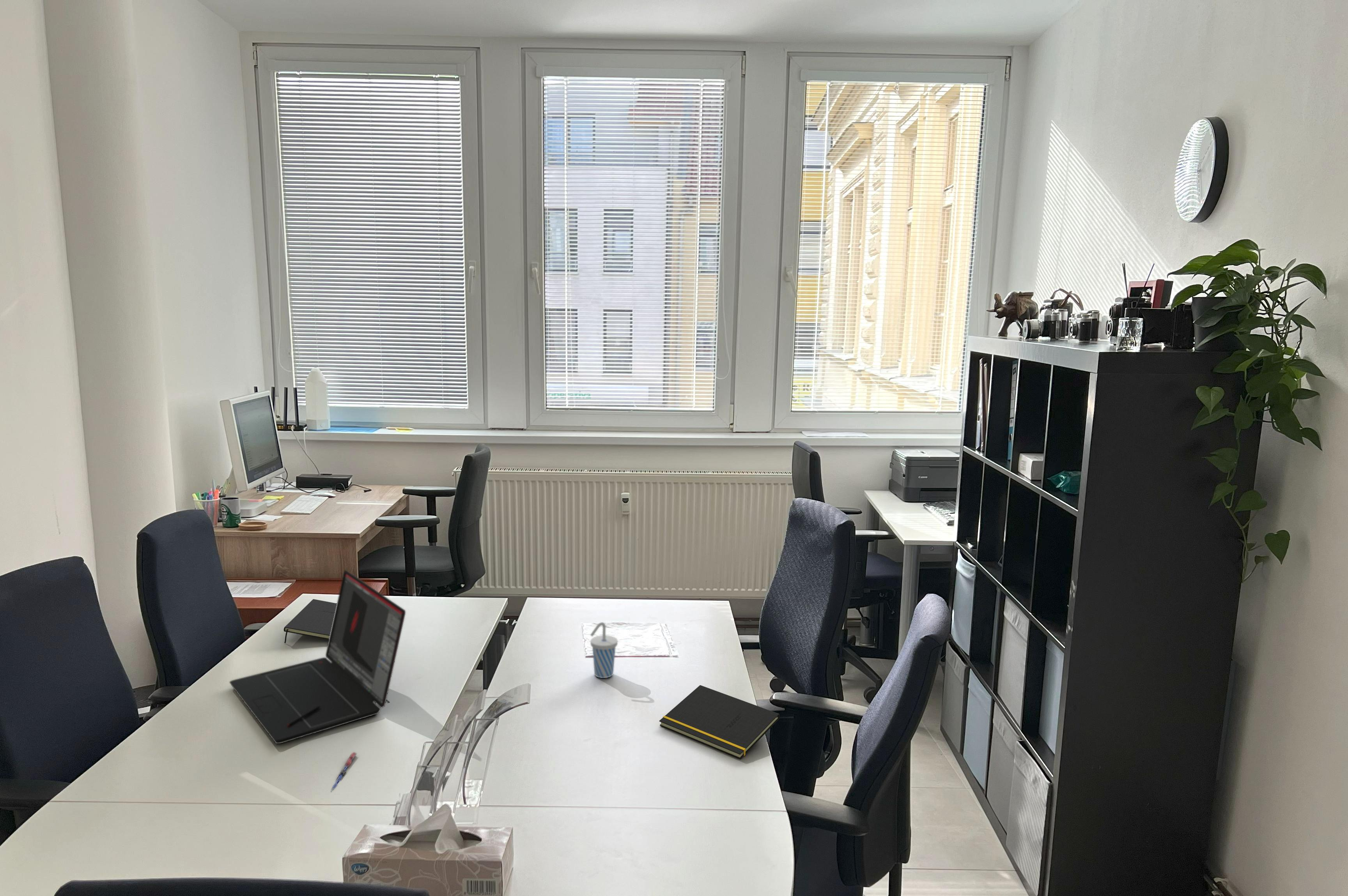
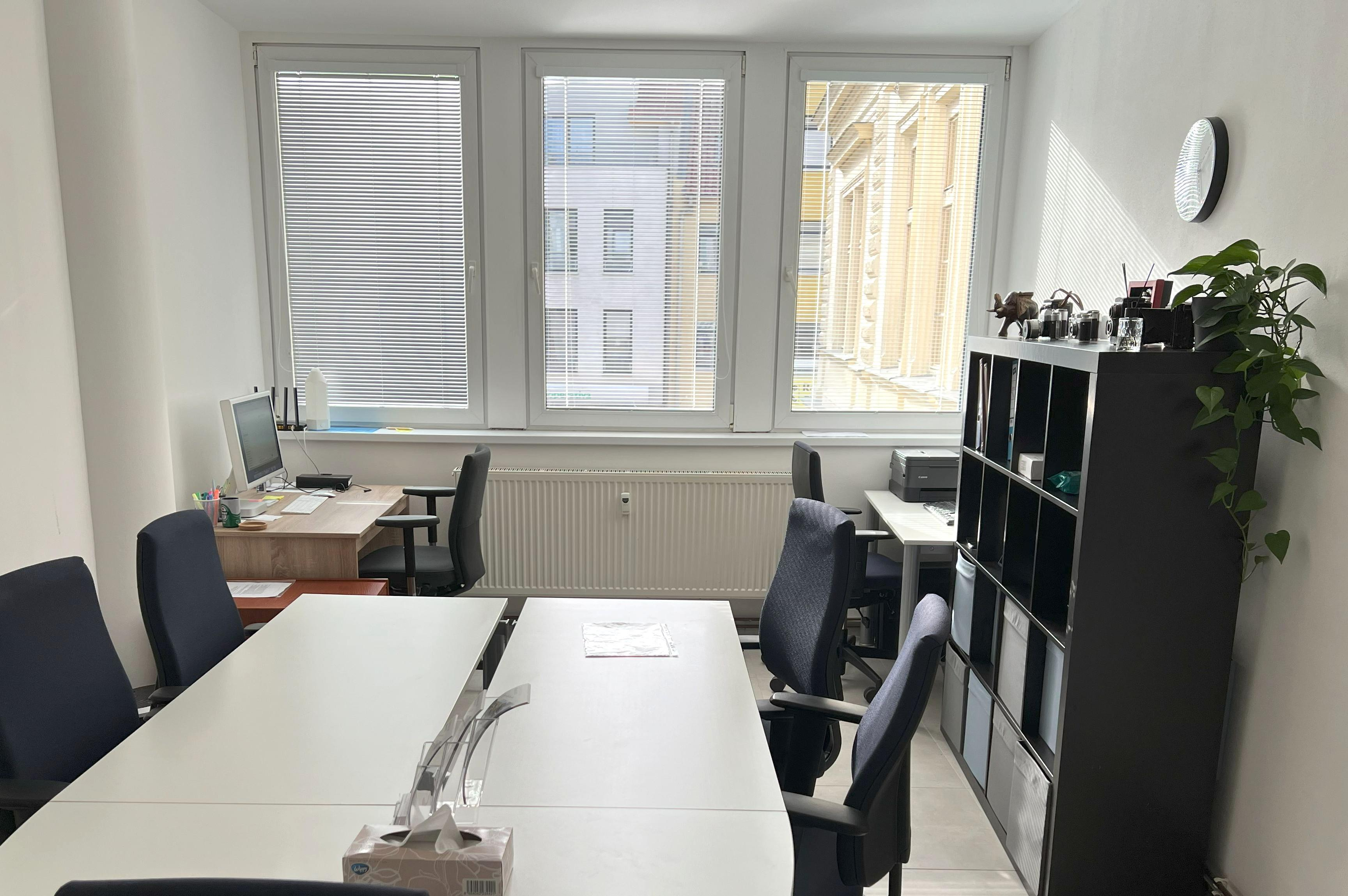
- cup (603, 648)
- pen (343, 771)
- laptop (317, 659)
- notepad (719, 719)
- notepad (327, 619)
